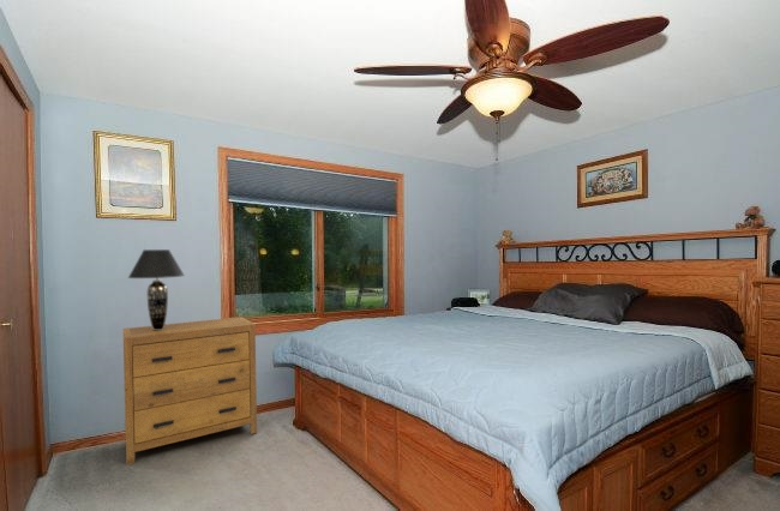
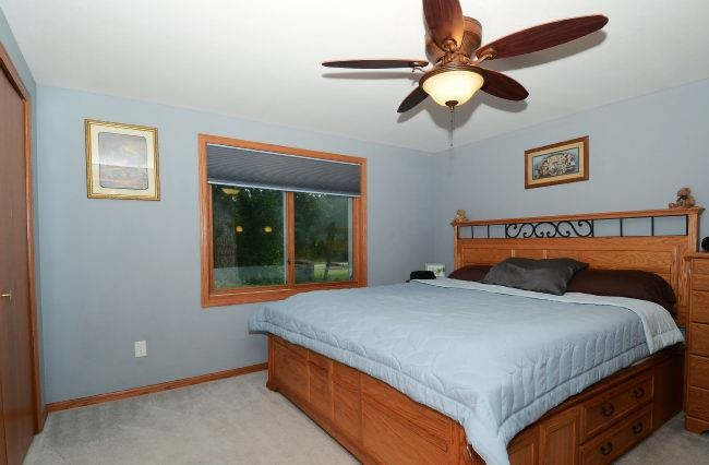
- table lamp (157, 289)
- dresser (191, 381)
